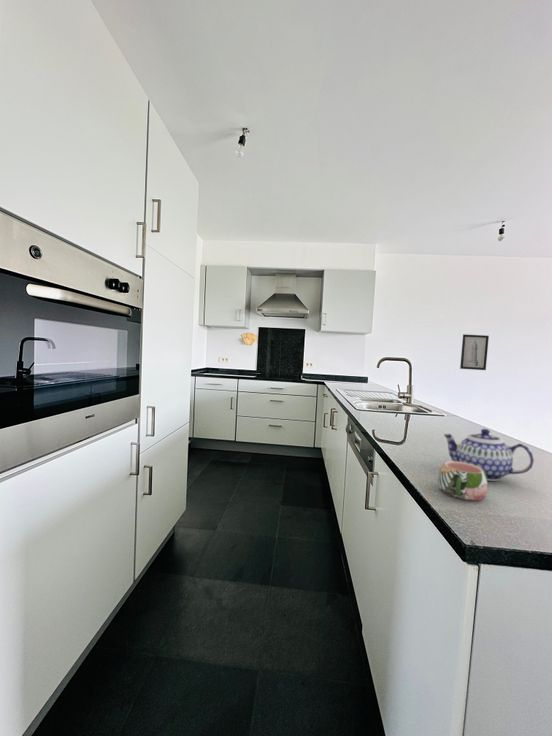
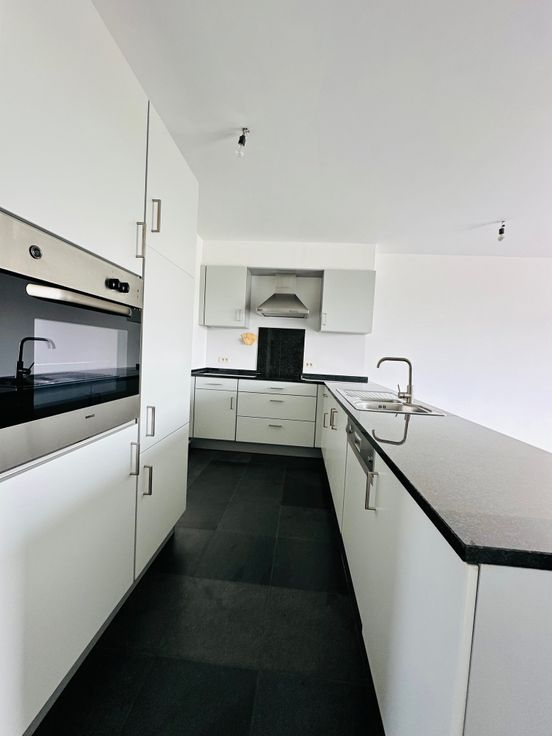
- teapot (484, 452)
- wall art (474, 352)
- mug (461, 481)
